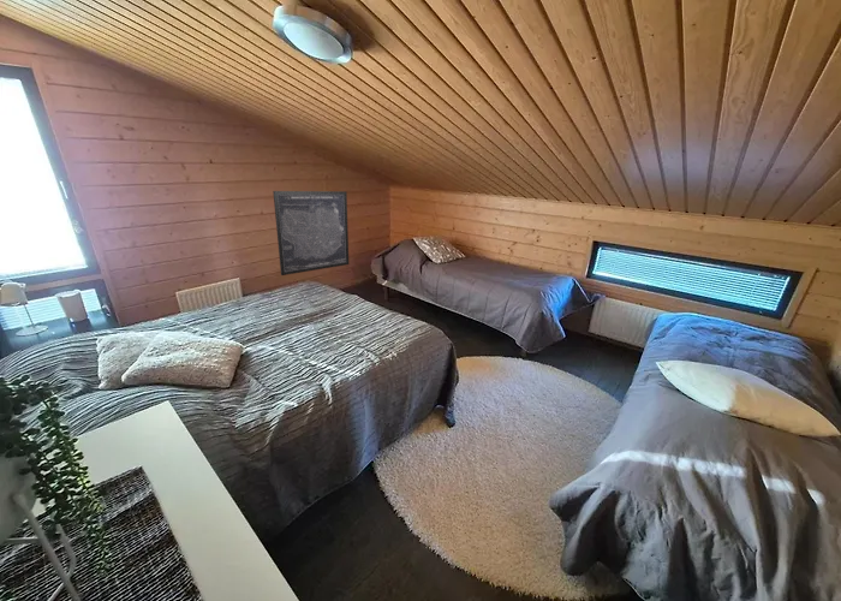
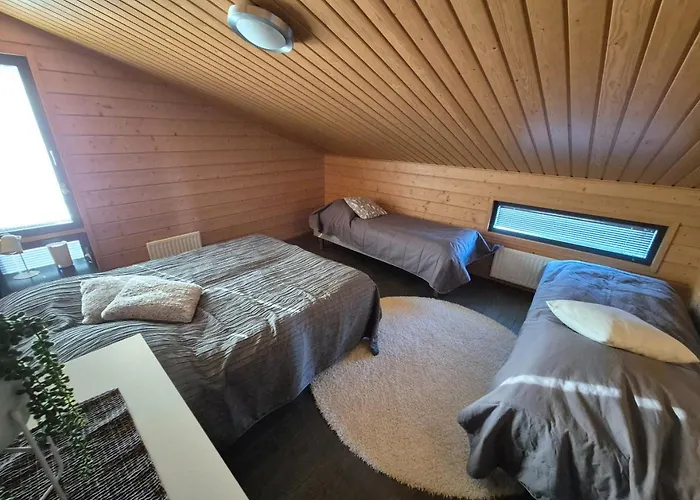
- wall art (315, 231)
